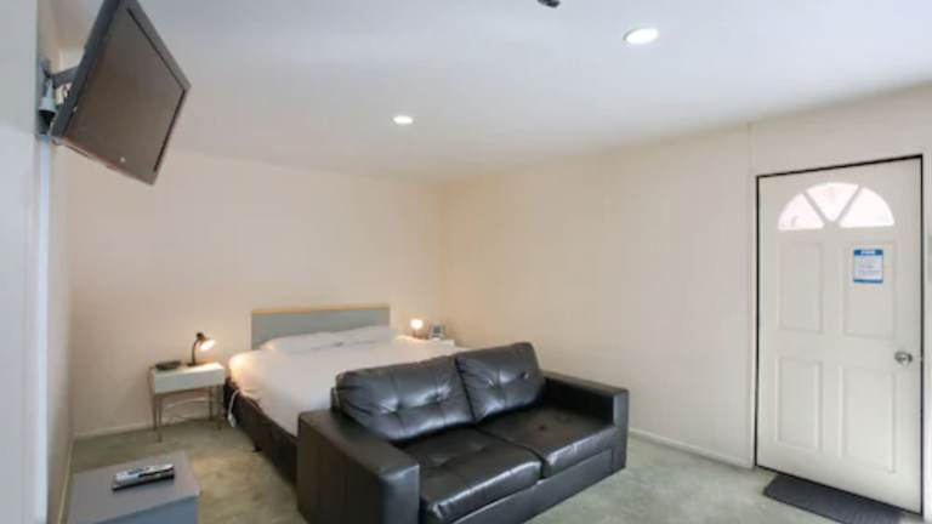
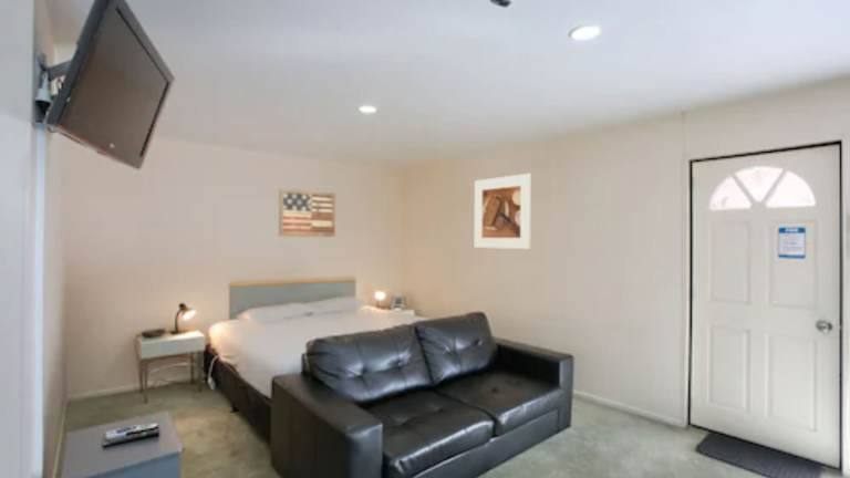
+ wall art (308, 214)
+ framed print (500, 212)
